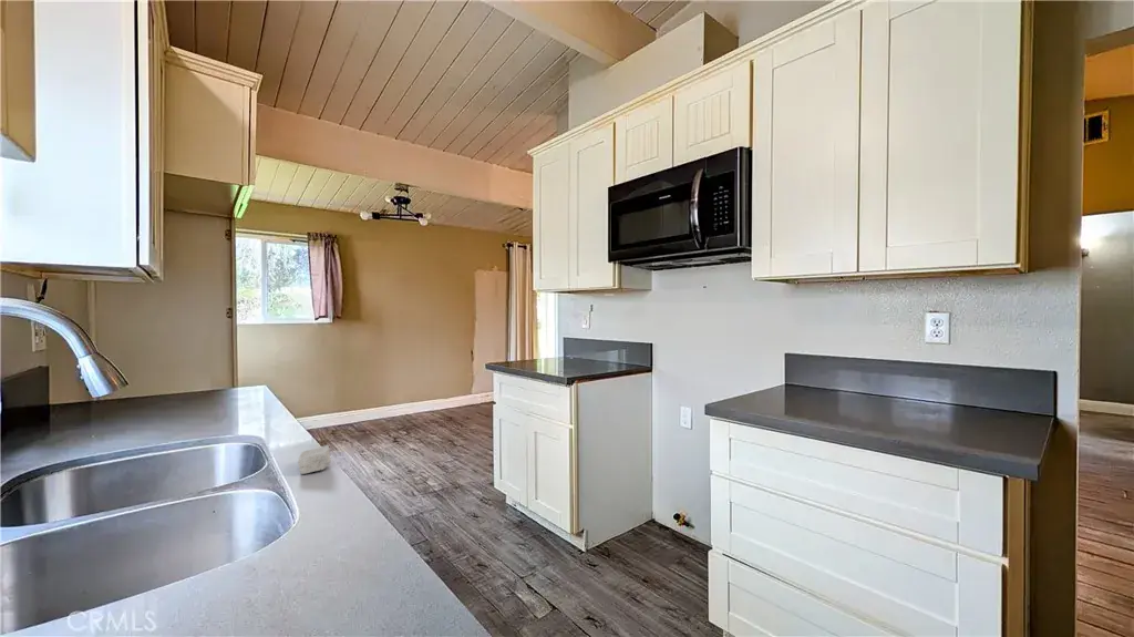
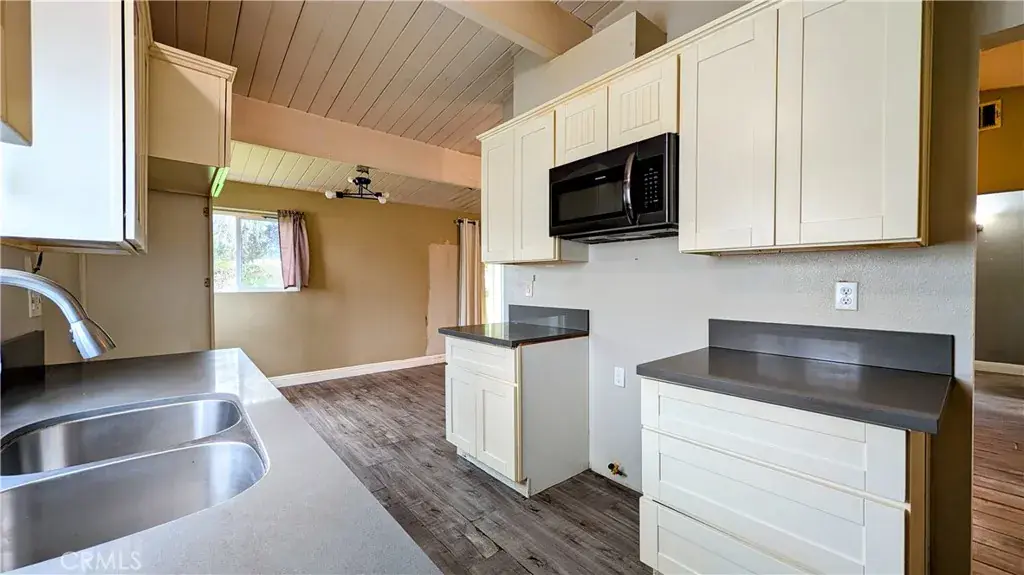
- soap bar (315, 456)
